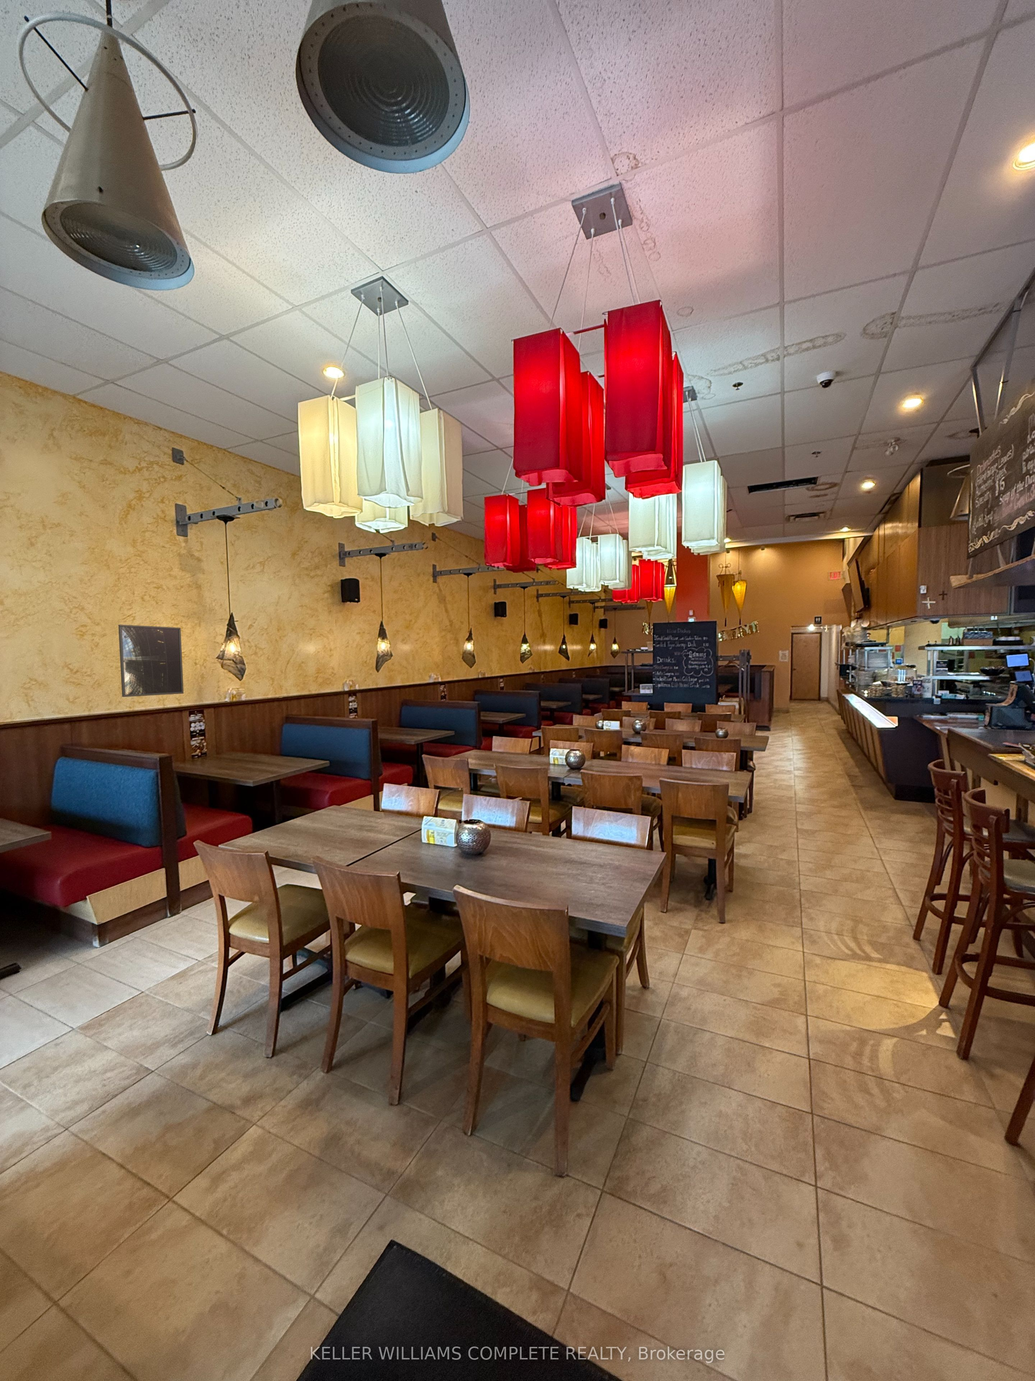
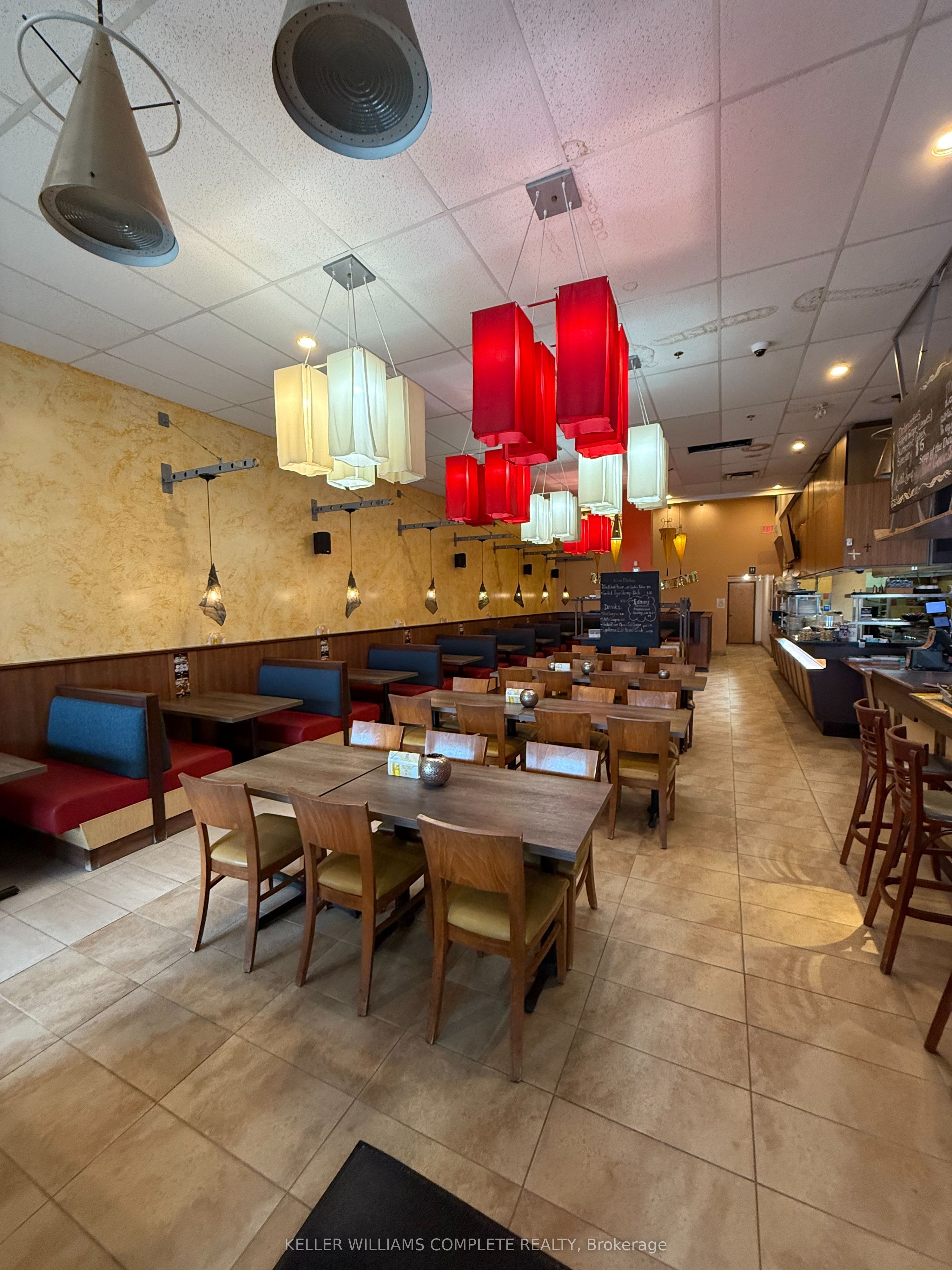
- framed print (152, 661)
